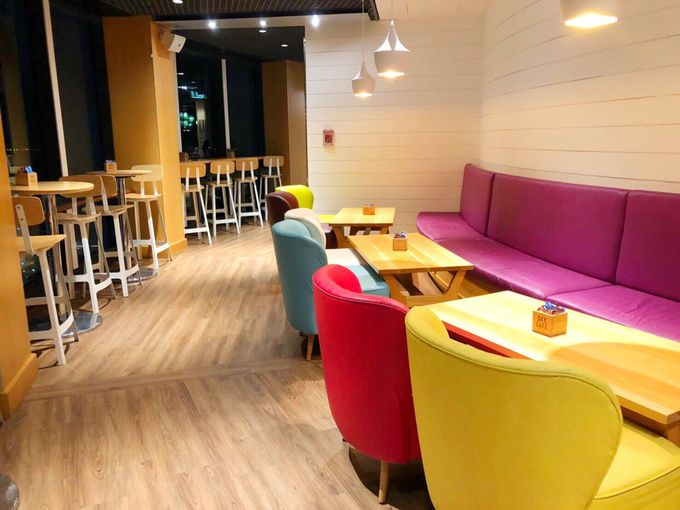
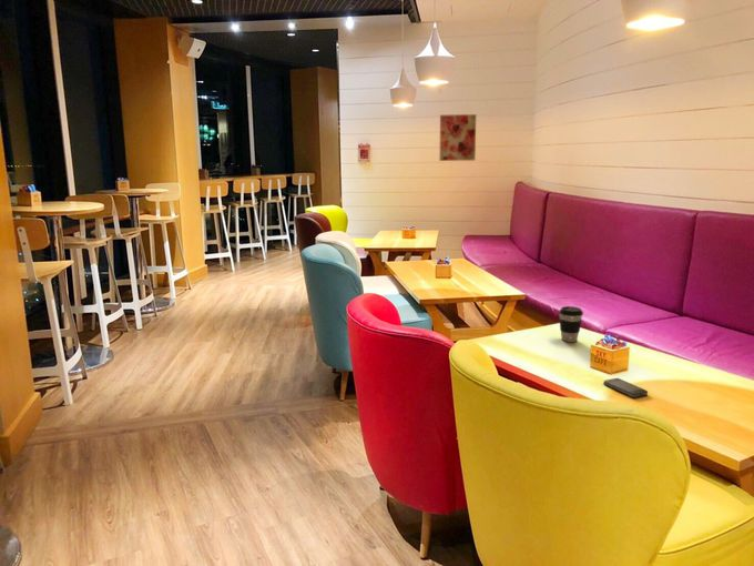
+ coffee cup (570, 324)
+ smartphone (624, 387)
+ wall art (457, 138)
